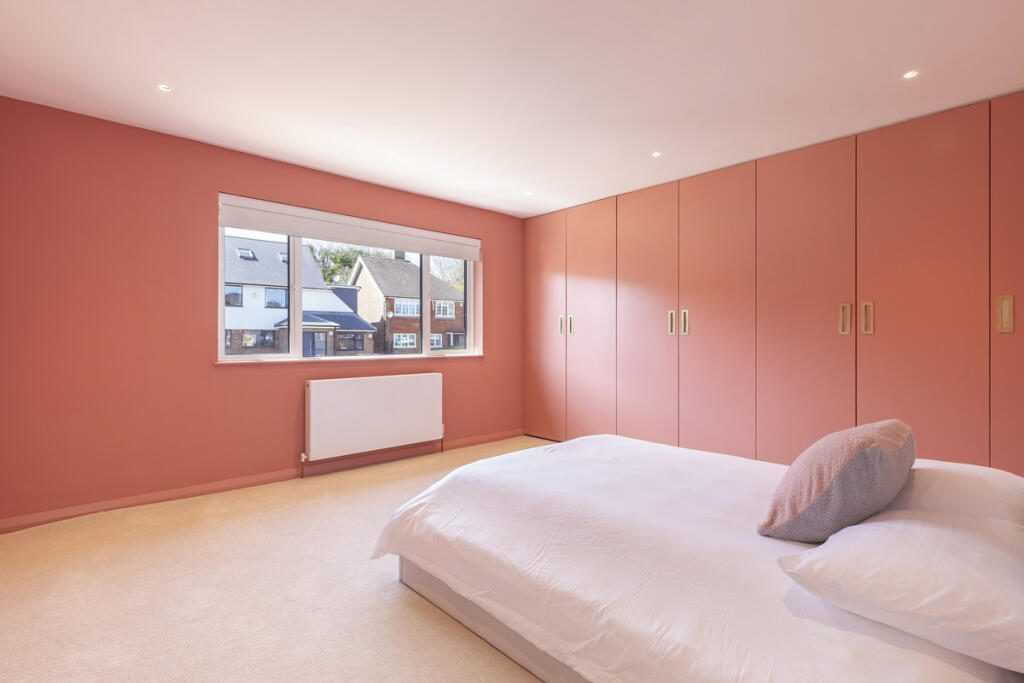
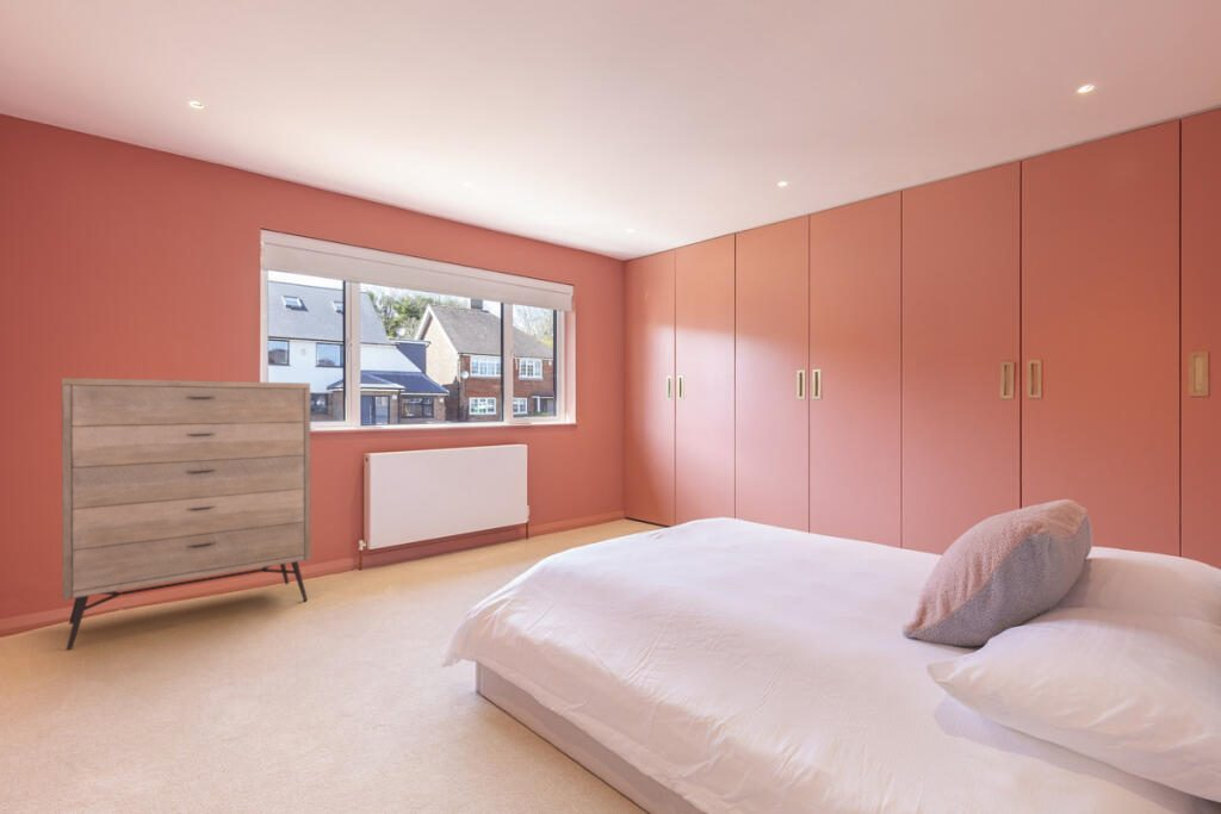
+ dresser (194, 496)
